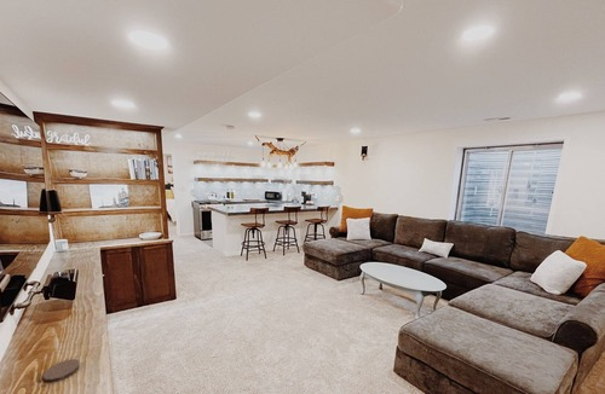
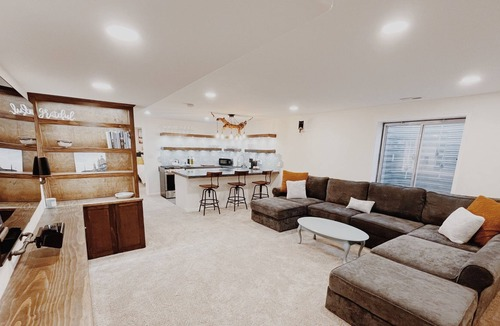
- coaster (62, 370)
